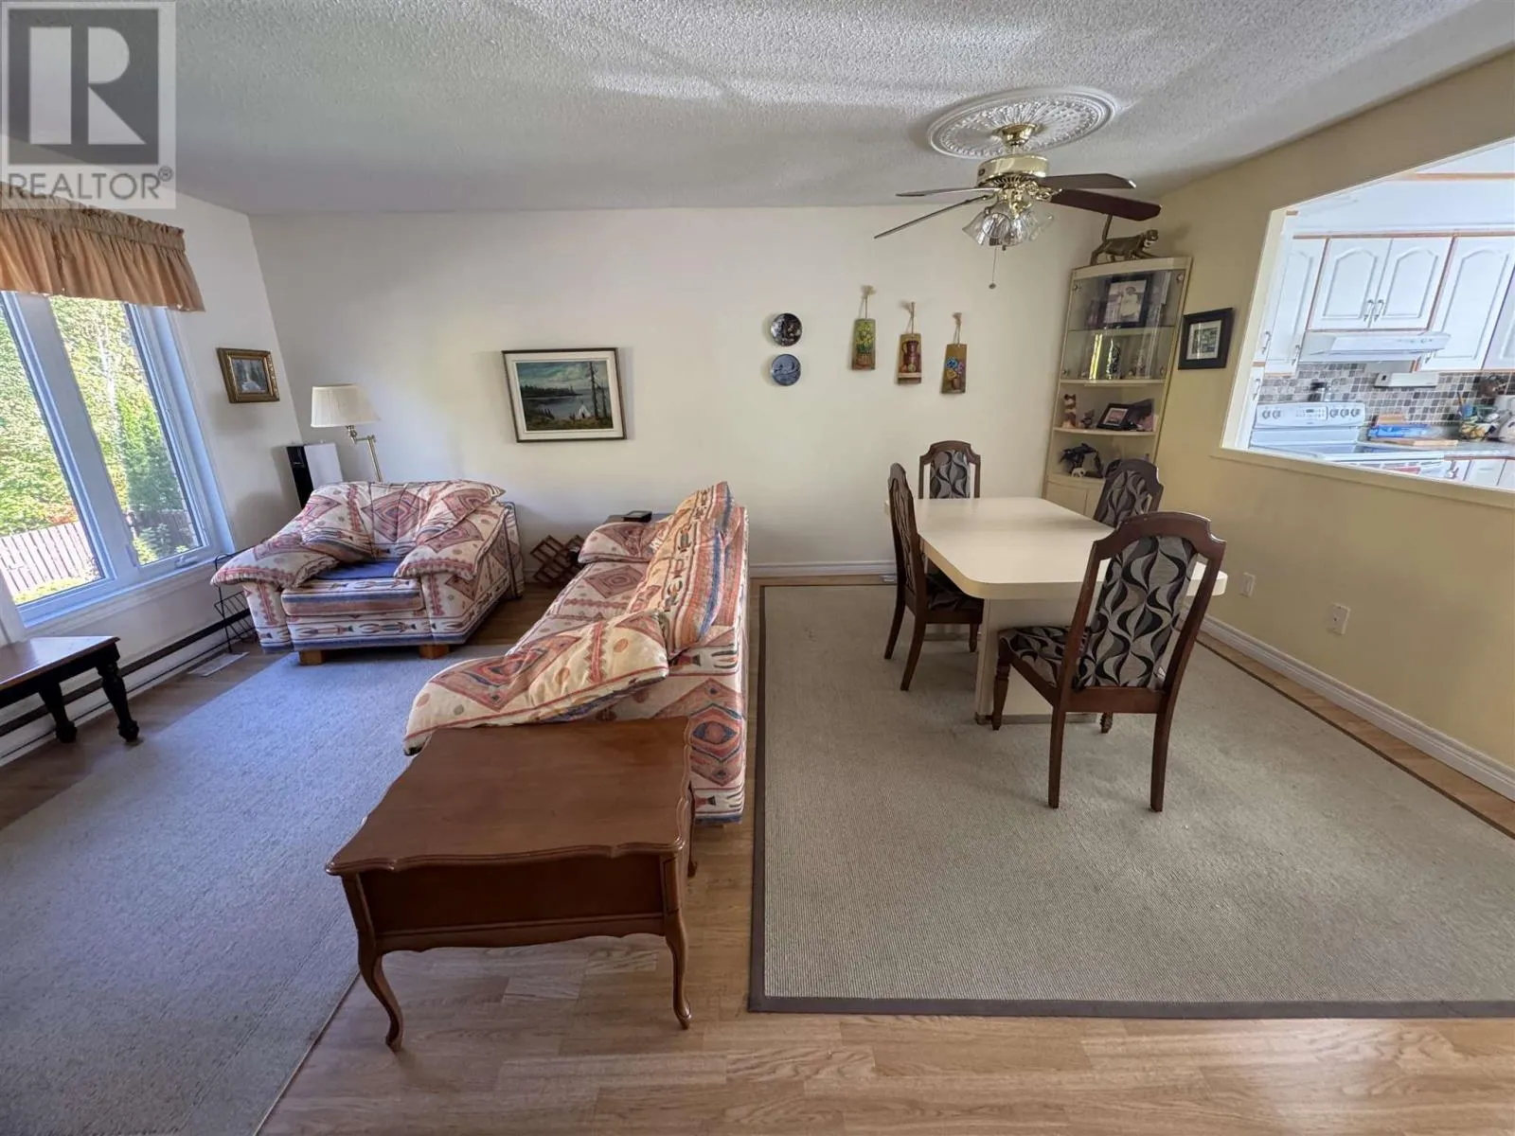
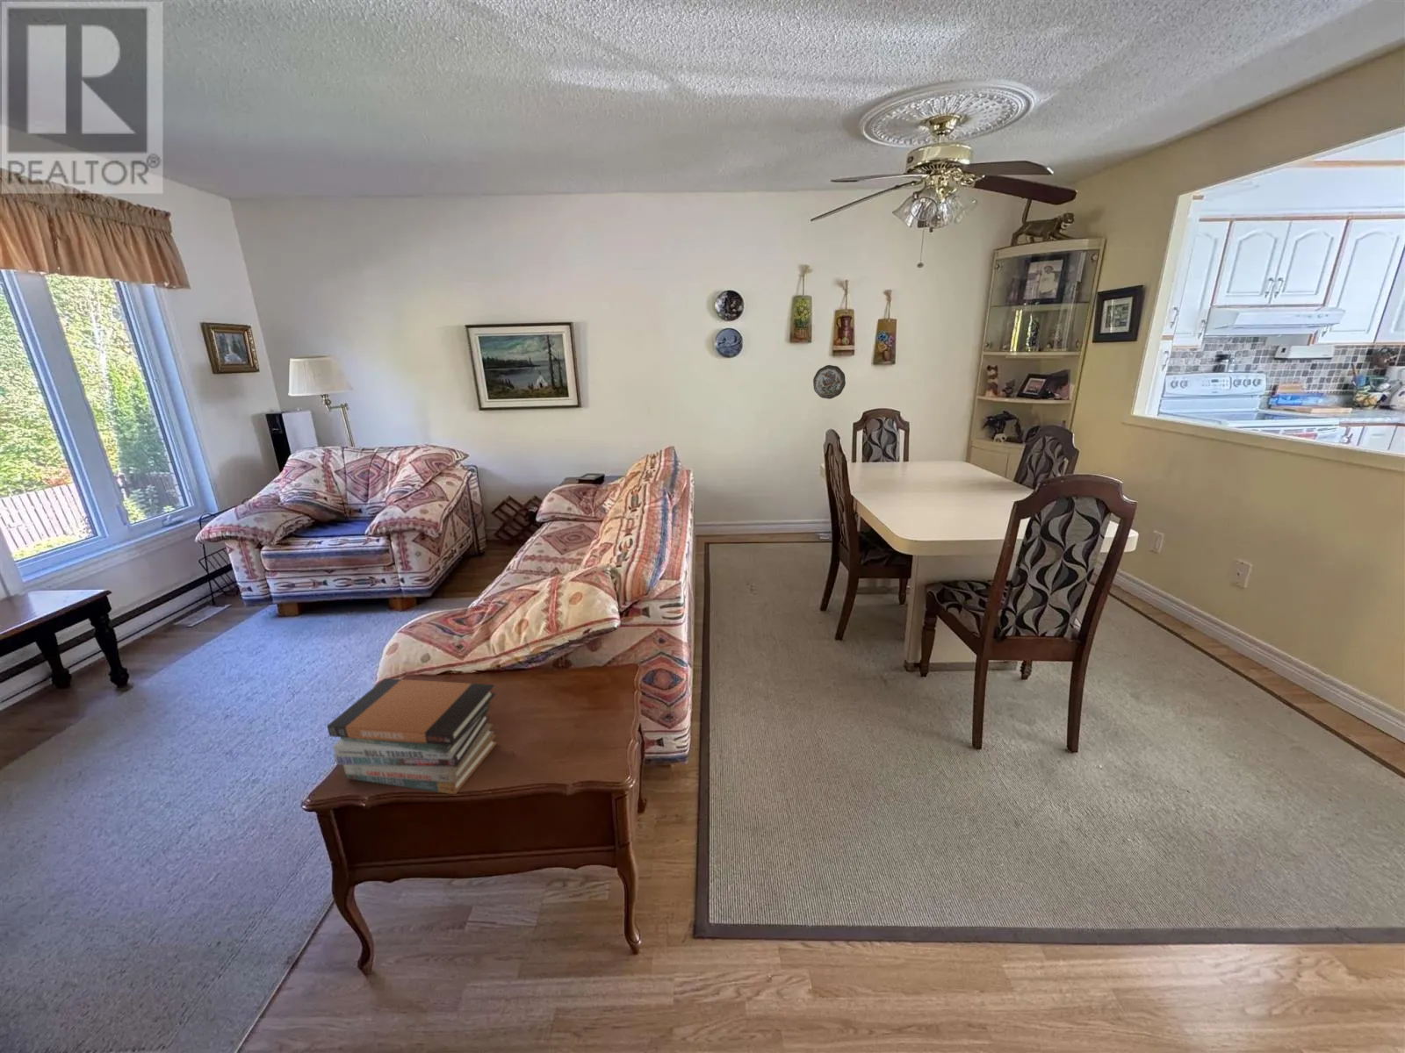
+ book stack (418, 732)
+ decorative plate (829, 382)
